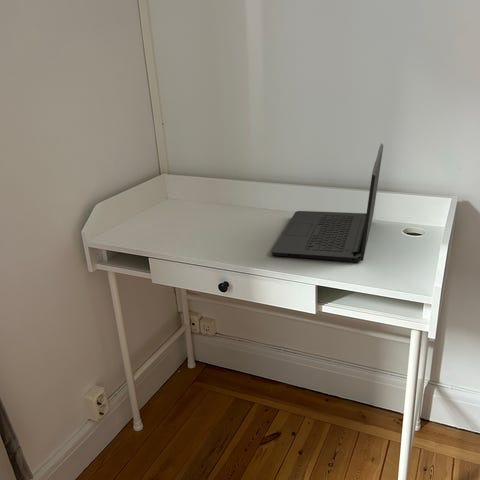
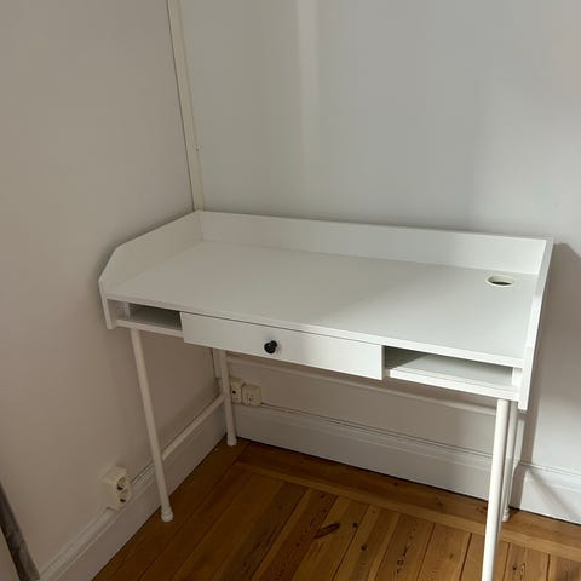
- laptop (329, 212)
